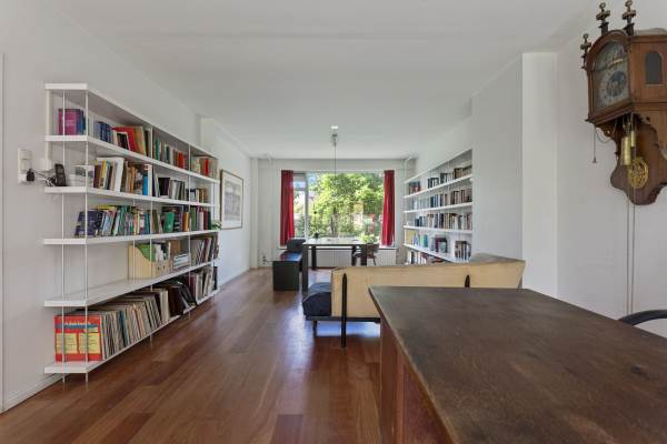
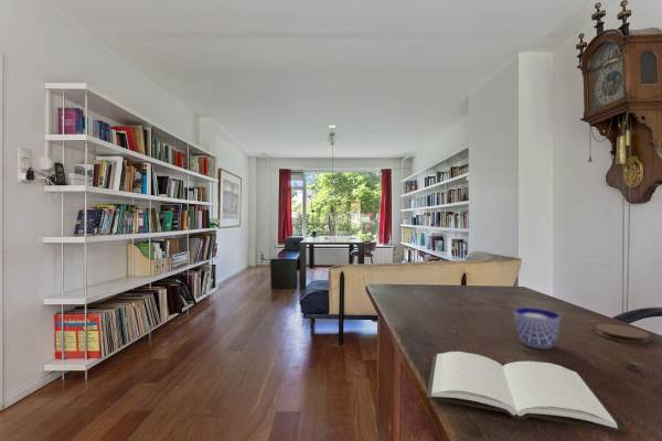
+ coaster (621, 333)
+ cup (536, 326)
+ book (509, 383)
